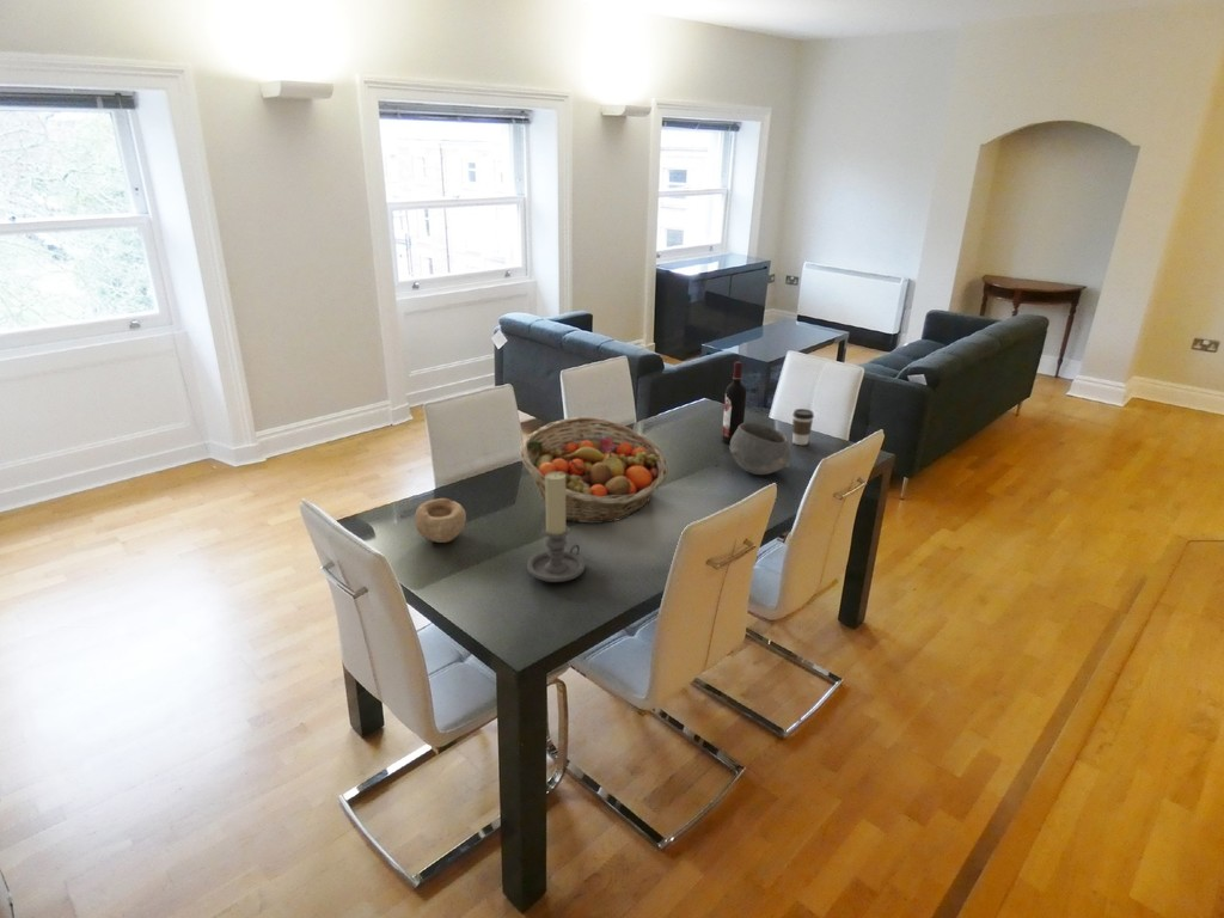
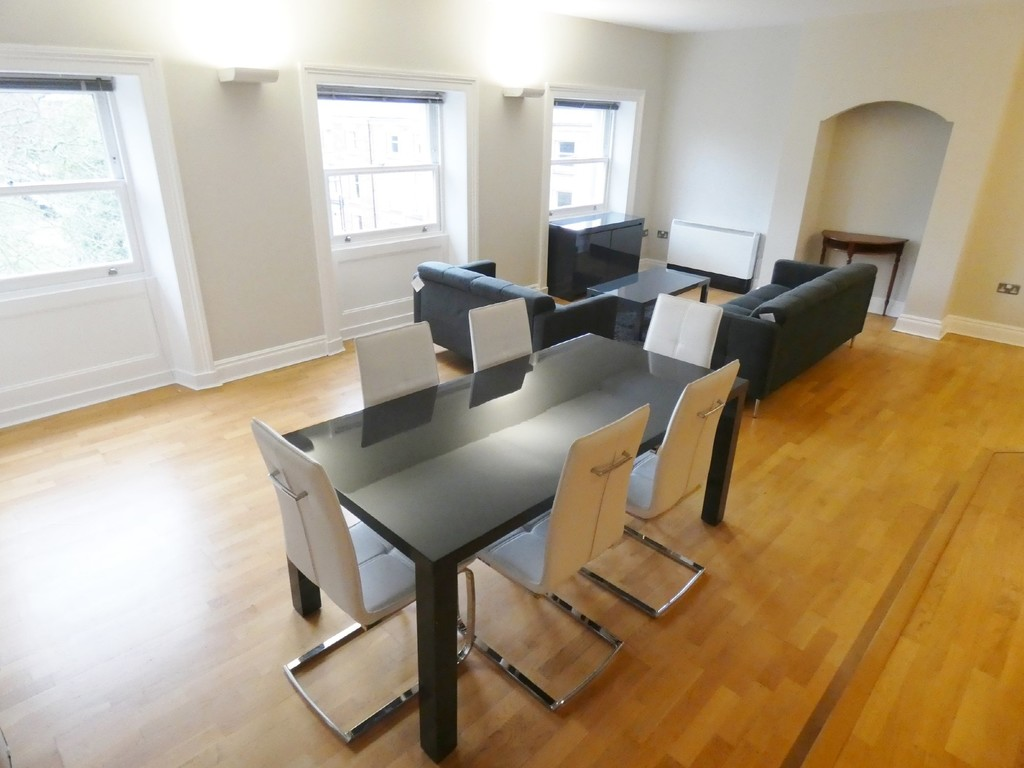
- fruit basket (594, 469)
- wine bottle (734, 402)
- candle holder (559, 521)
- bowl (440, 521)
- bowl (759, 449)
- coffee cup (801, 427)
